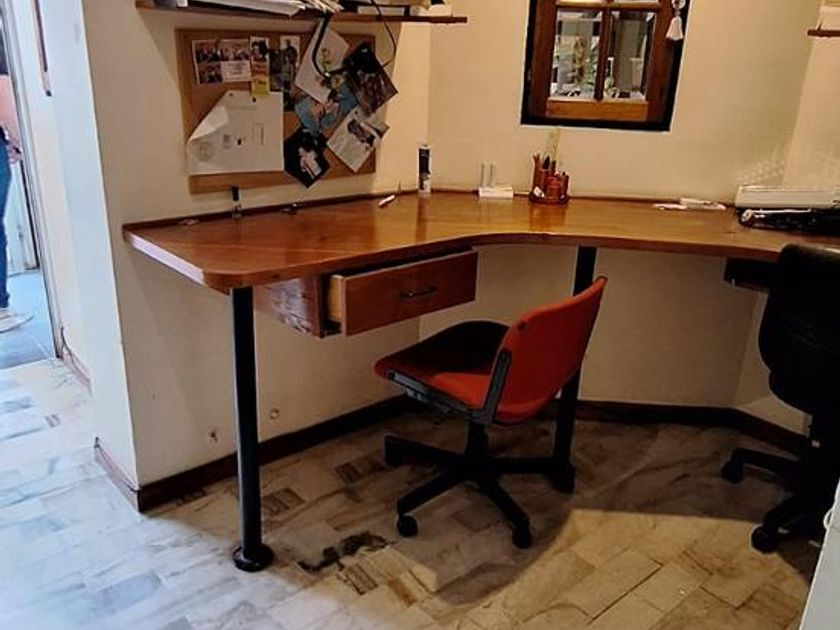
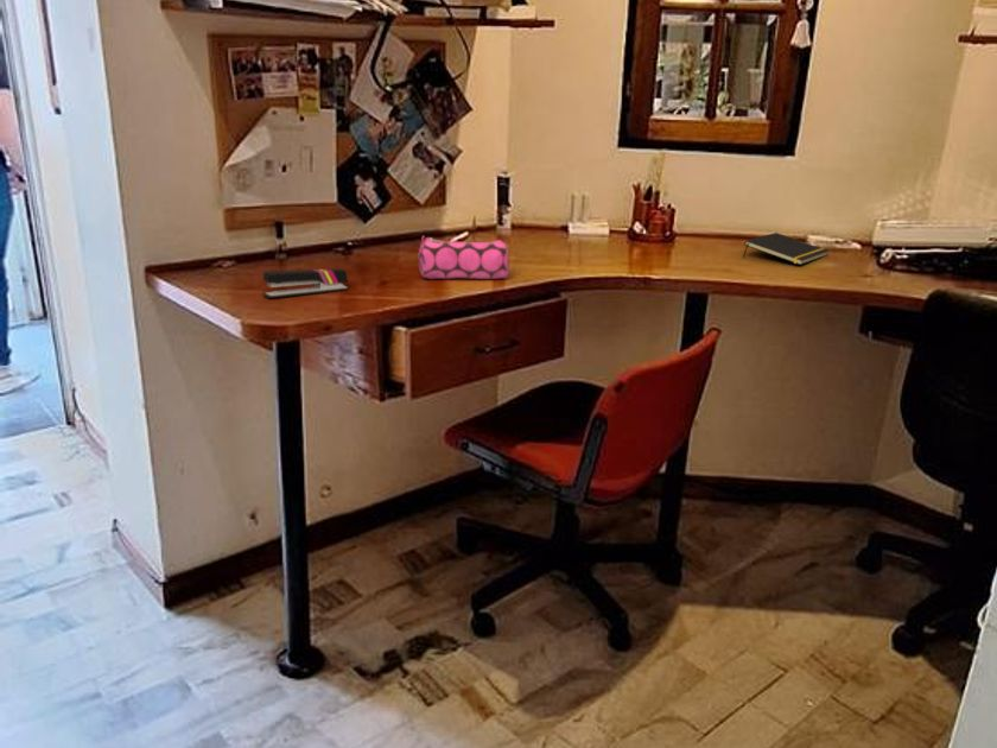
+ stapler (306, 280)
+ notepad (787, 247)
+ pencil case (463, 258)
